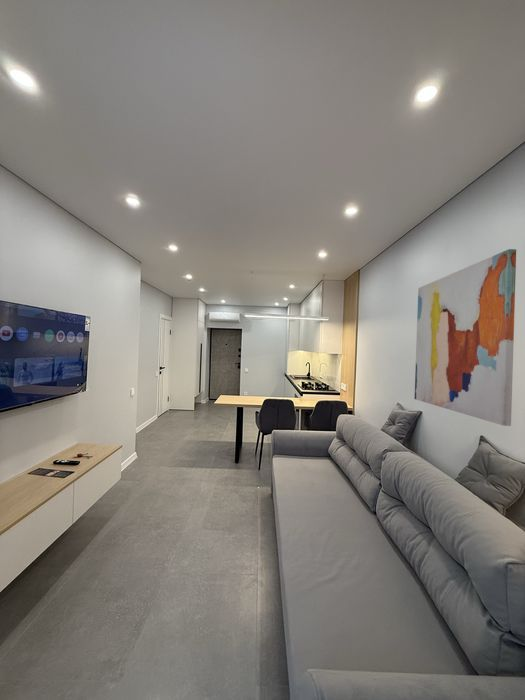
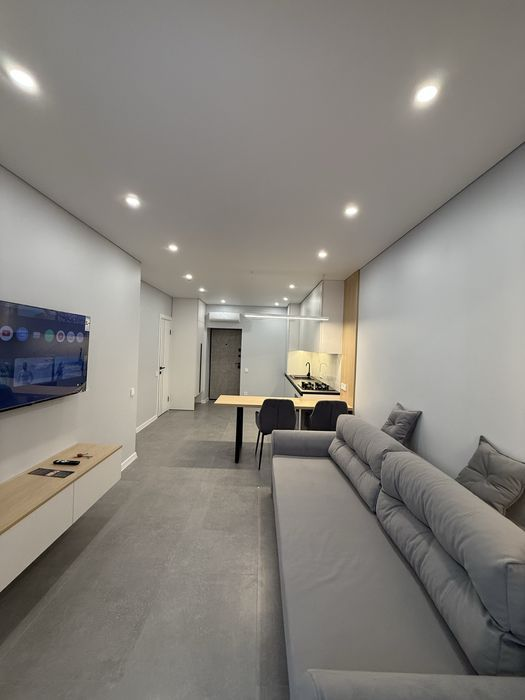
- wall art (453, 341)
